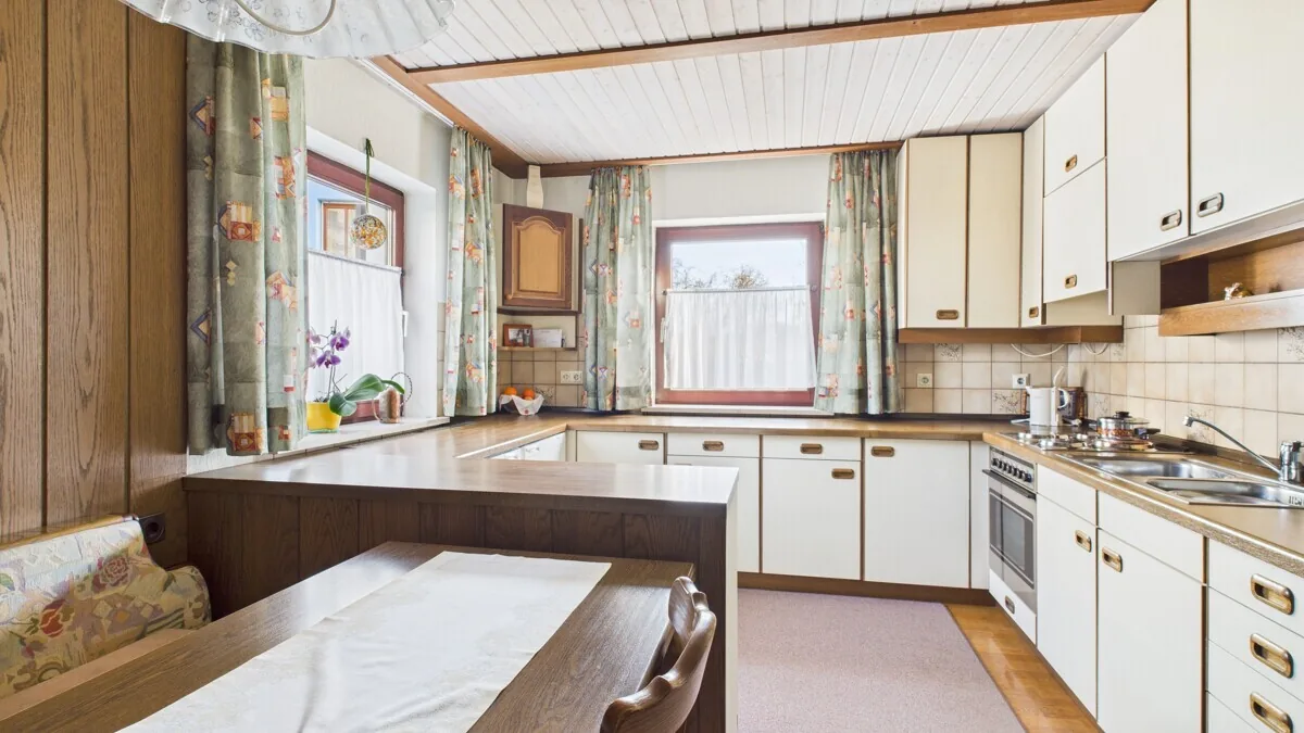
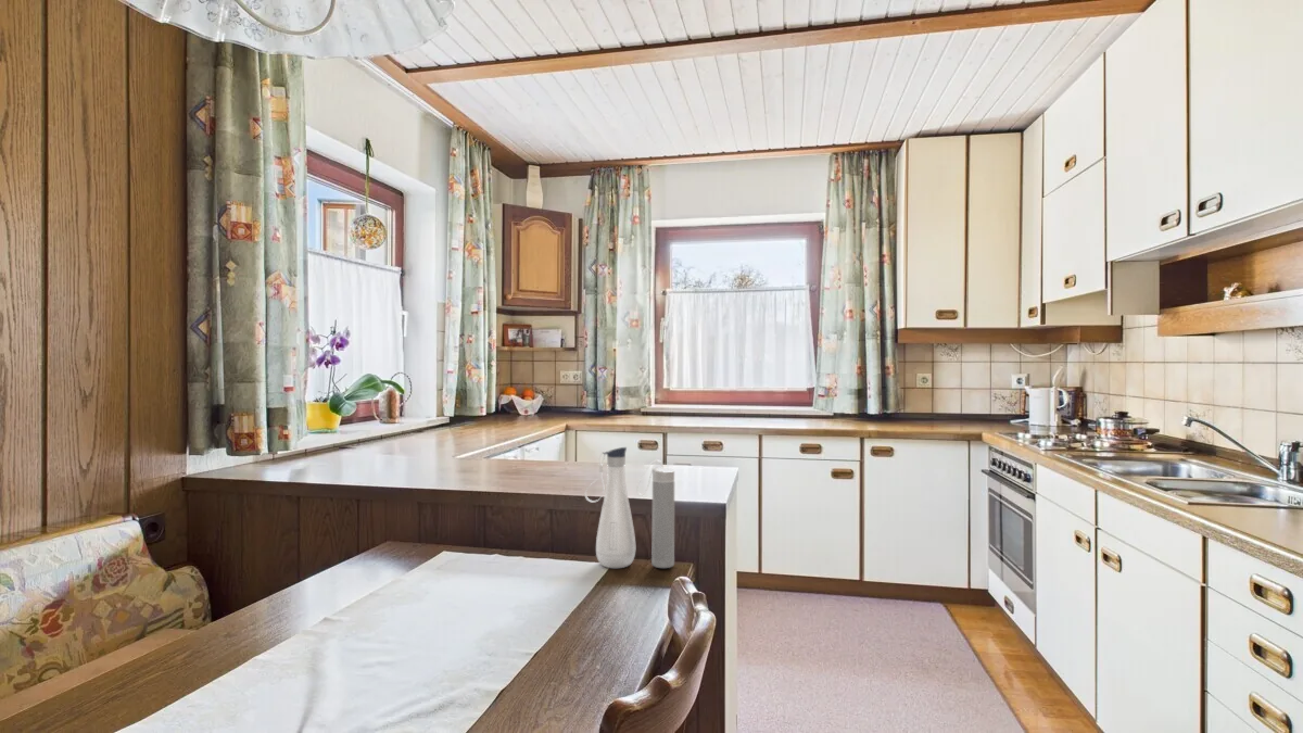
+ water bottle (629, 505)
